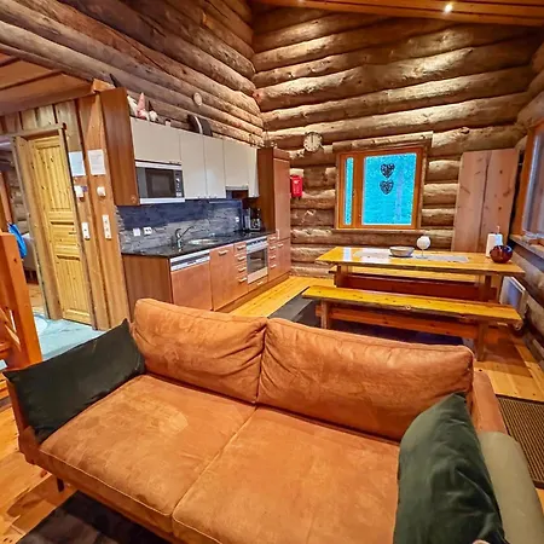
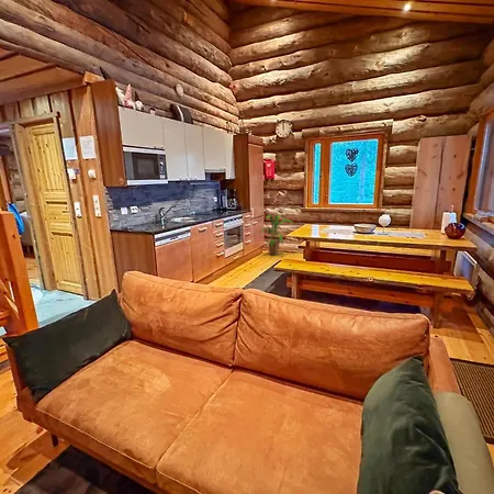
+ house plant (277, 232)
